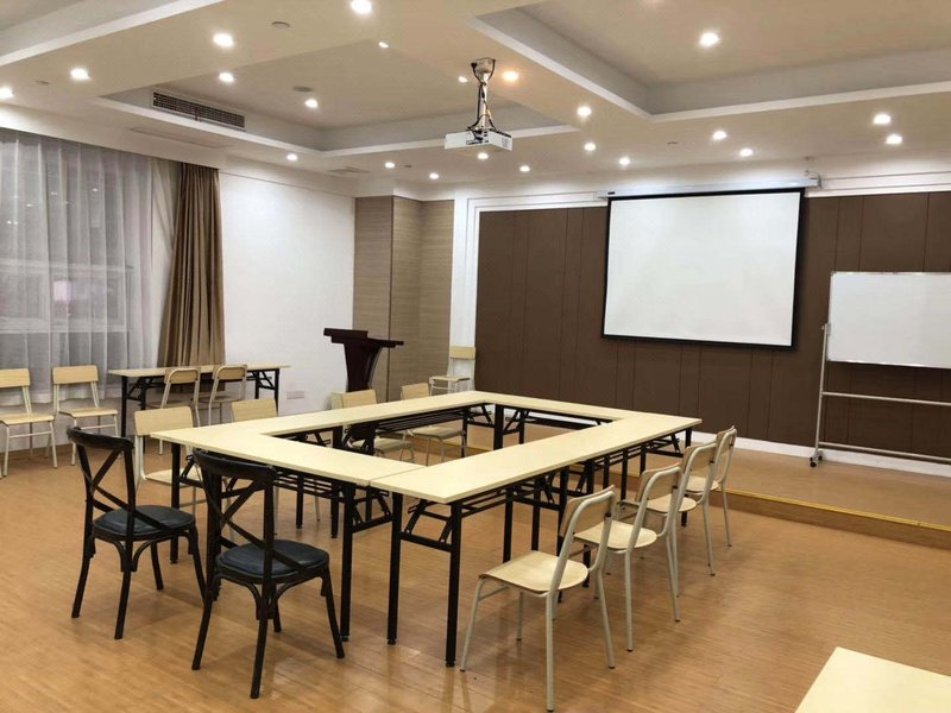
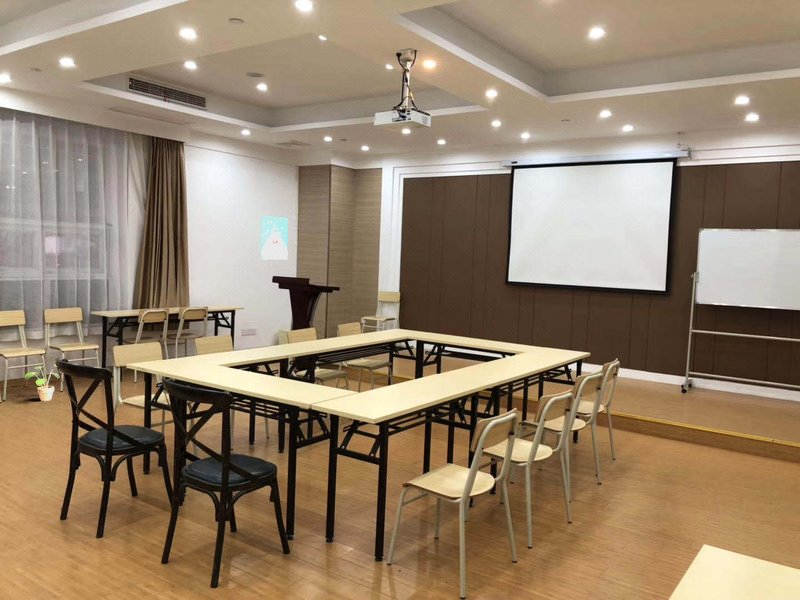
+ potted plant (44, 382)
+ wall art (274, 238)
